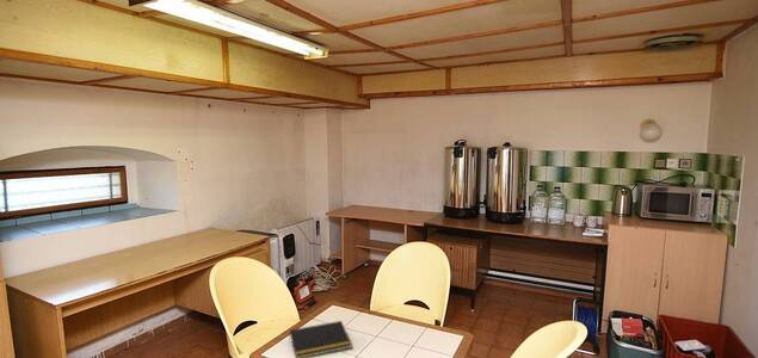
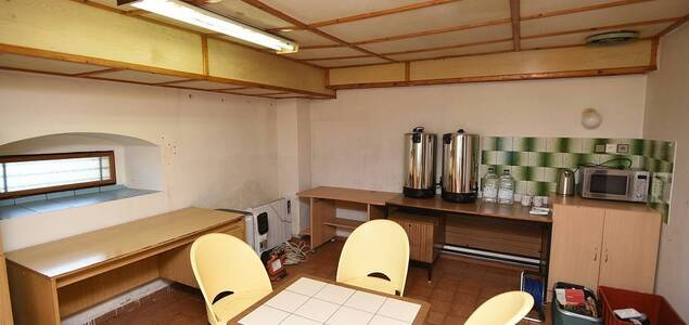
- notepad (320, 338)
